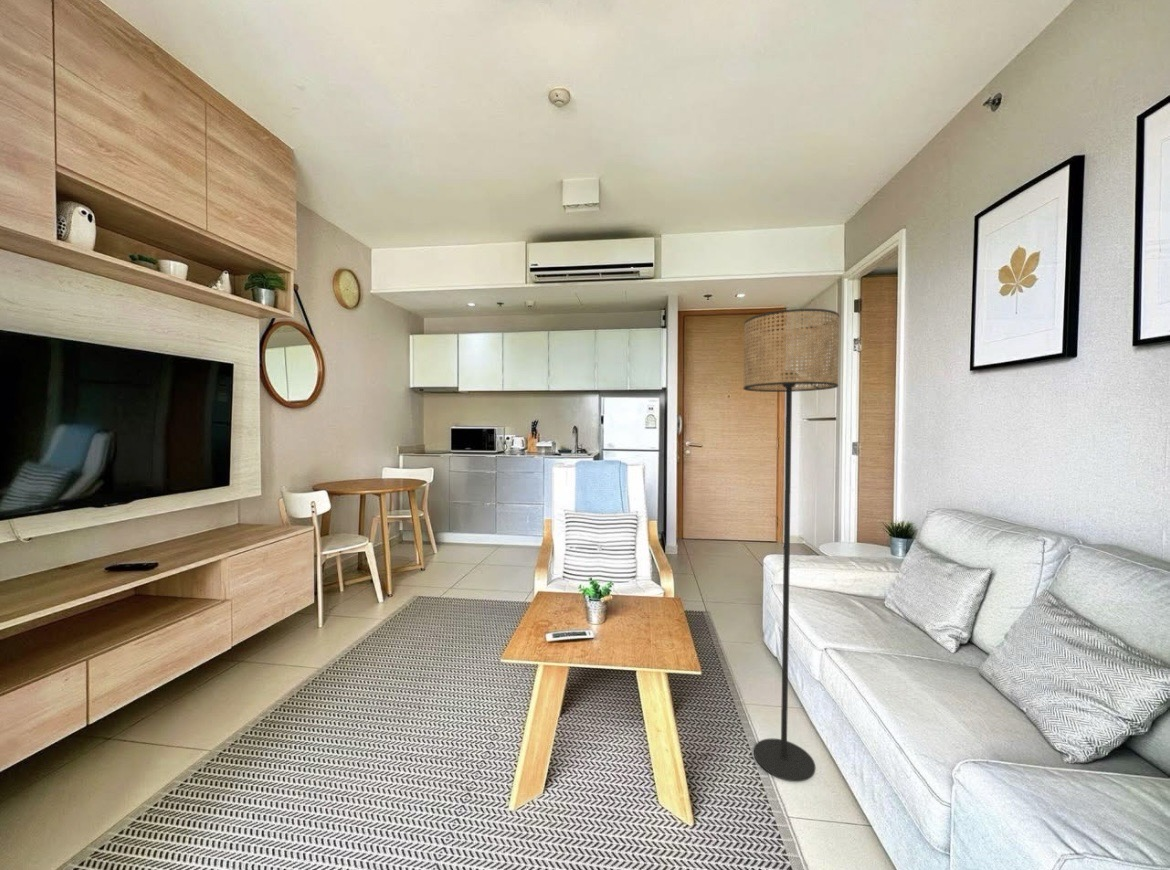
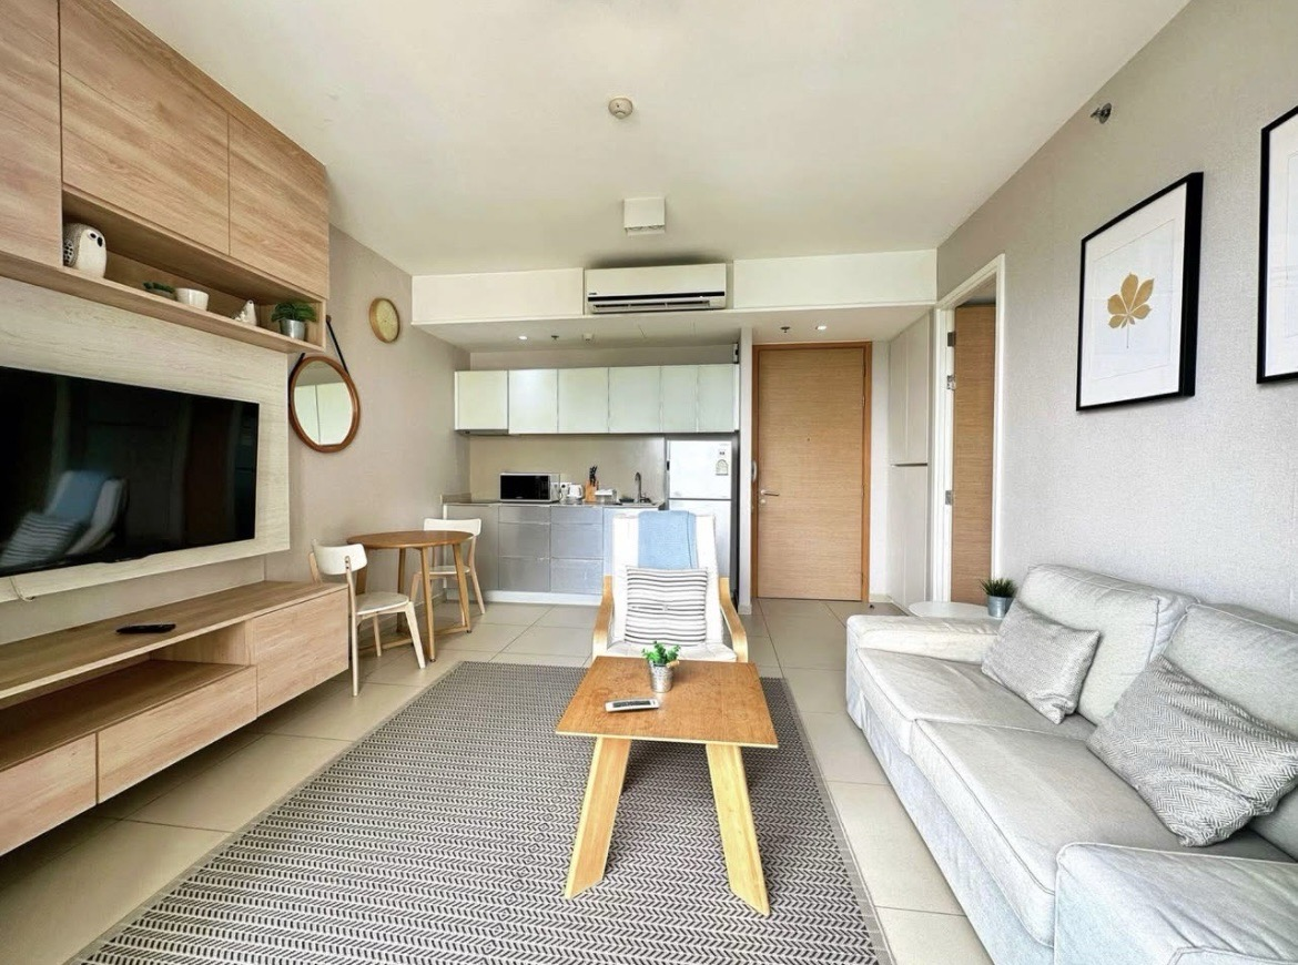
- floor lamp (786, 541)
